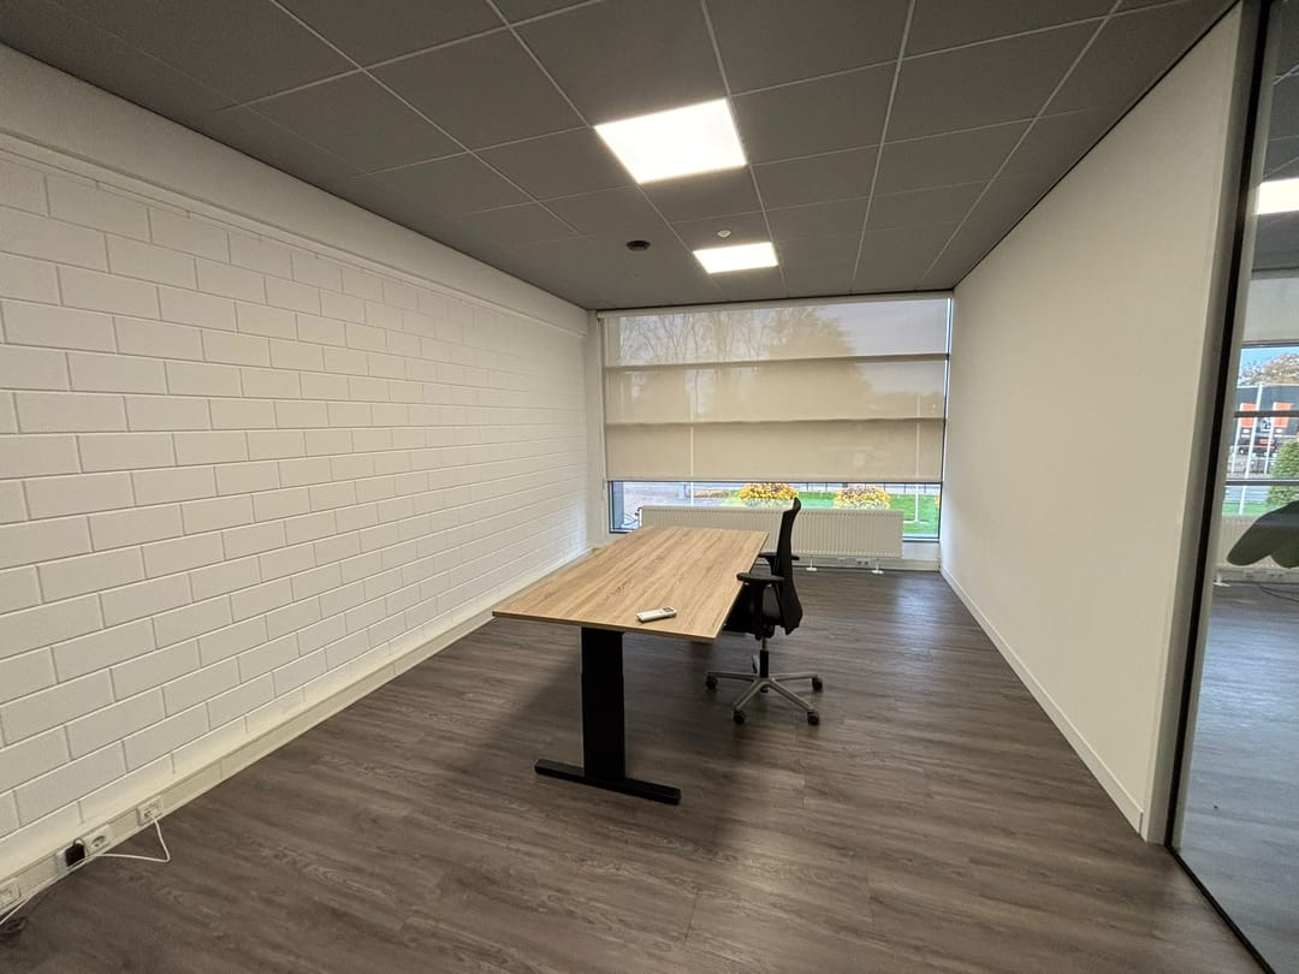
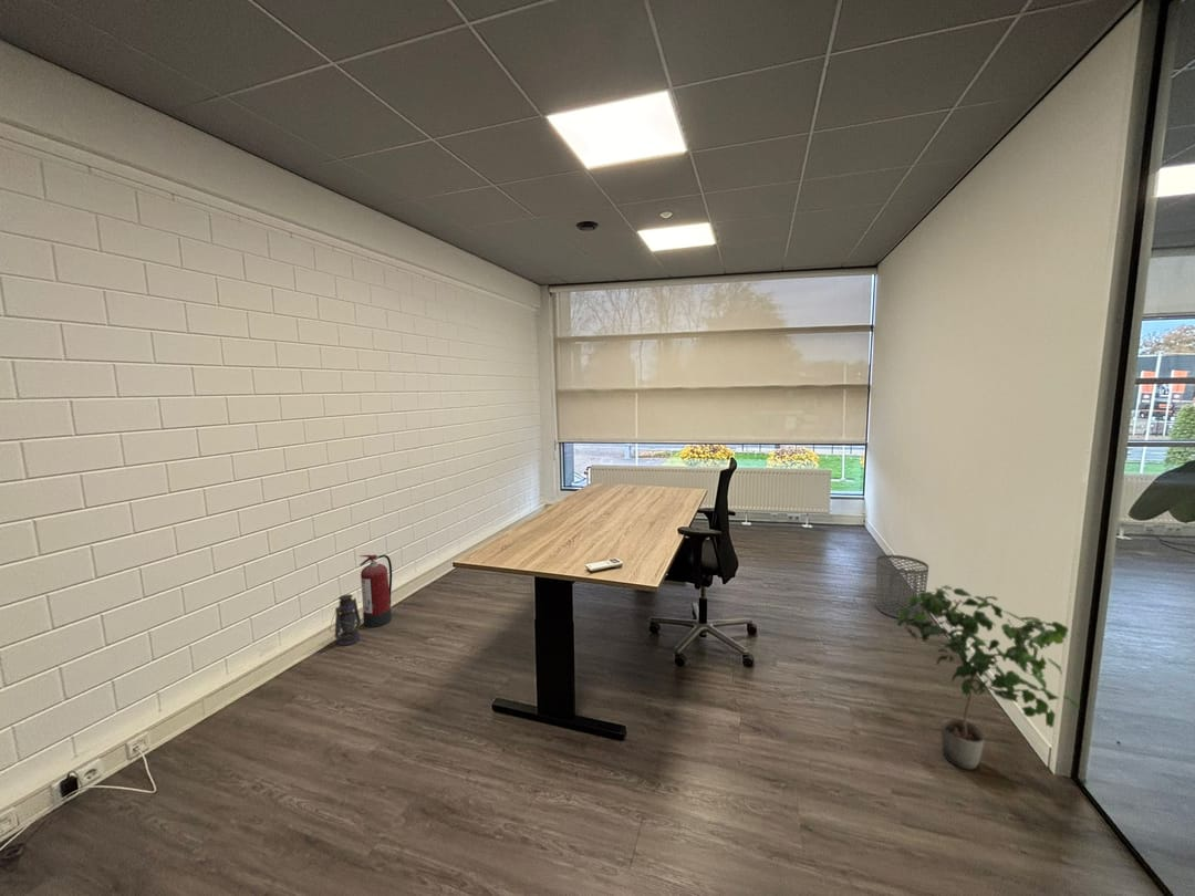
+ potted plant (965, 676)
+ lantern (346, 617)
+ fire extinguisher (377, 584)
+ waste bin (900, 586)
